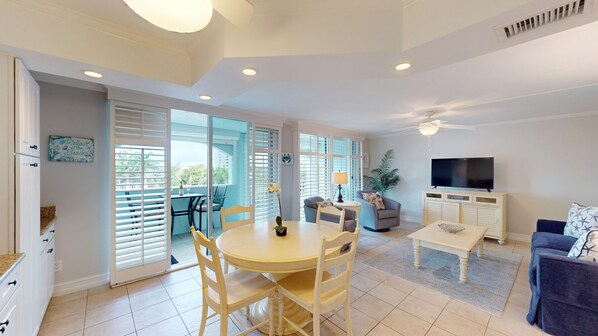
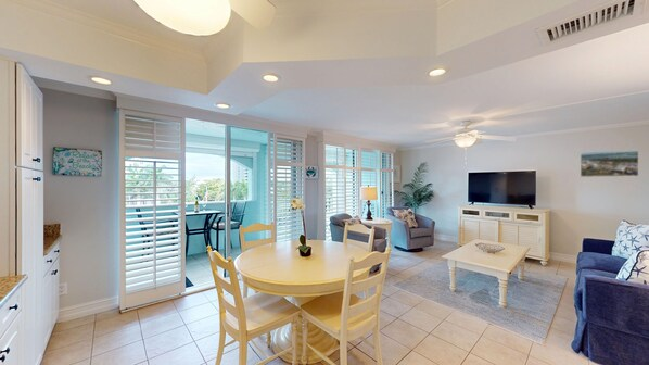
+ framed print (608, 163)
